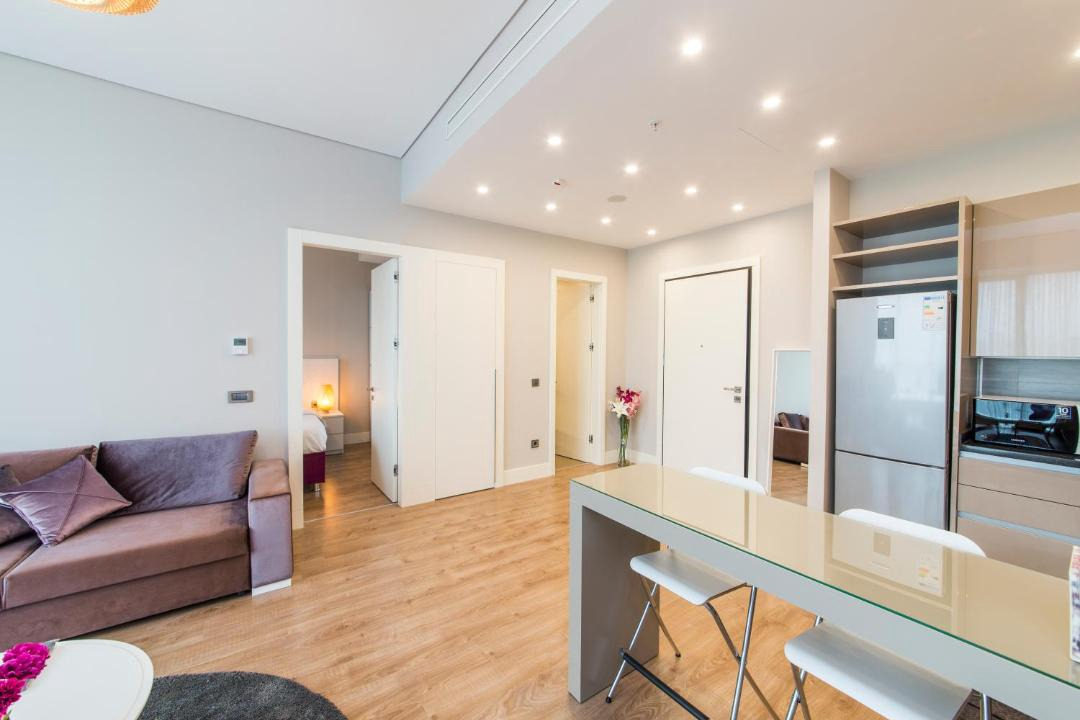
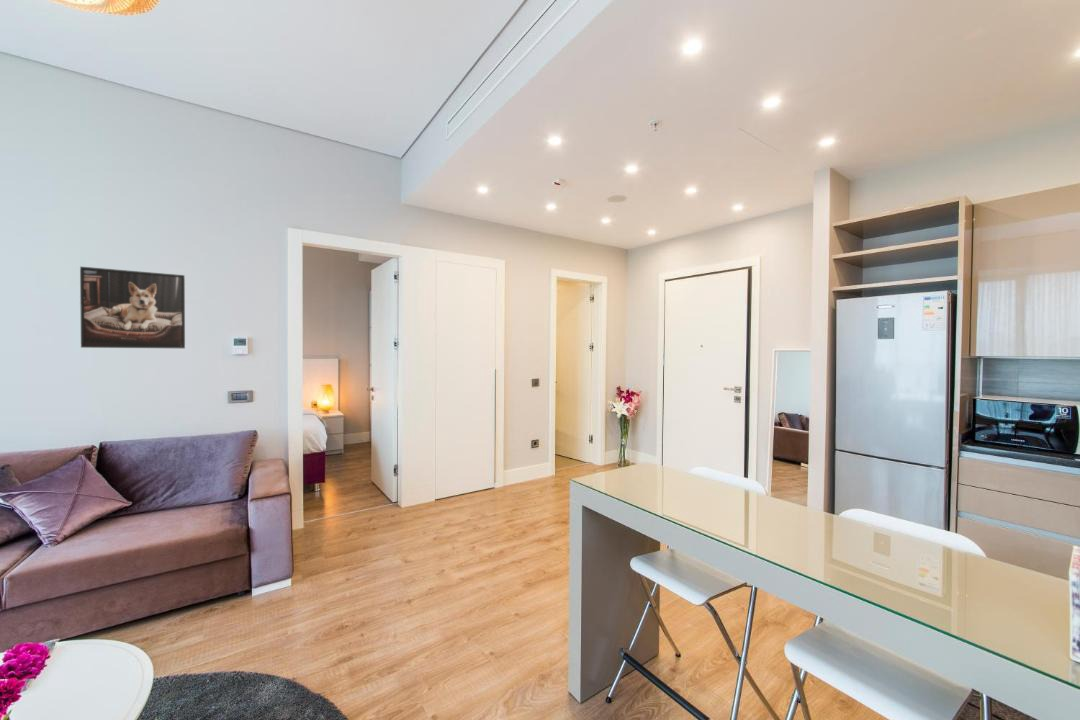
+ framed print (135, 309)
